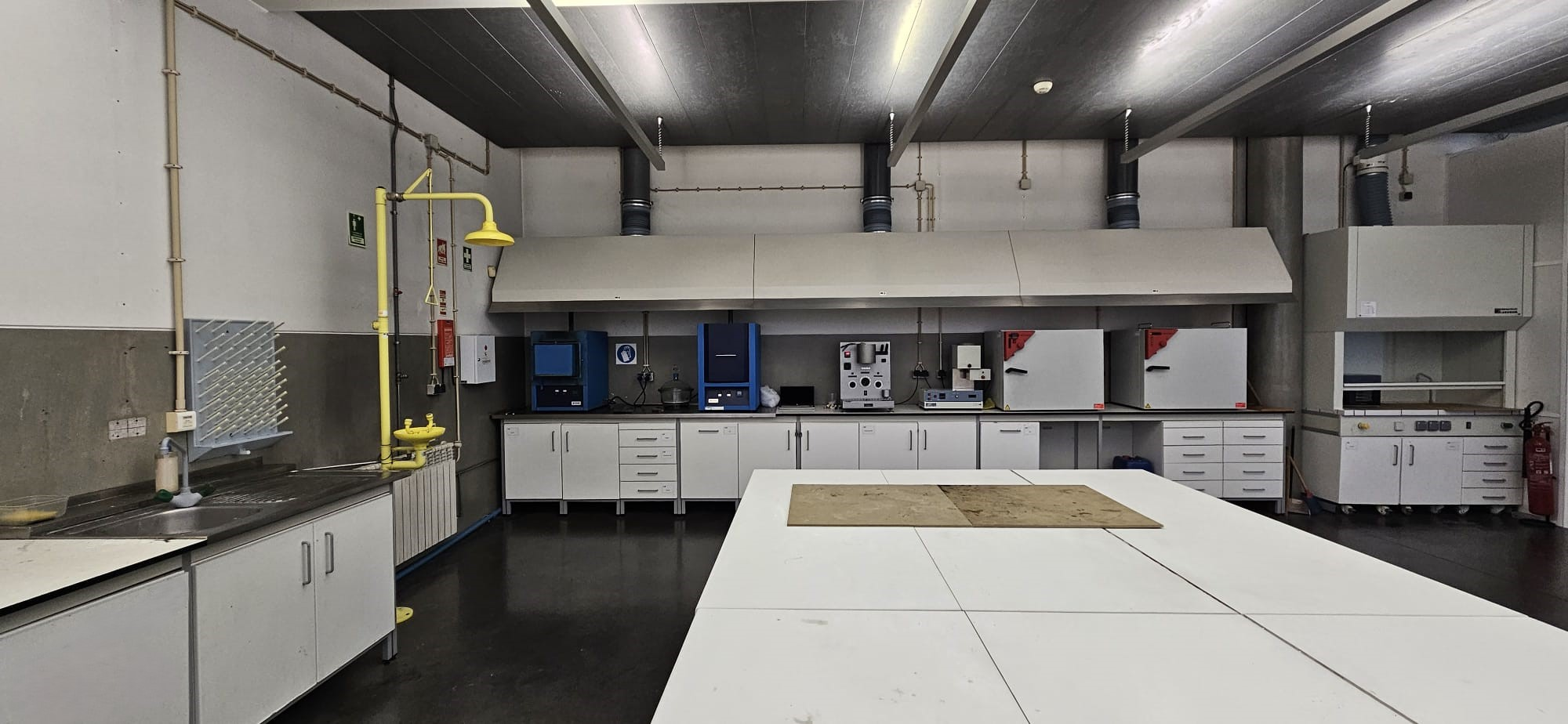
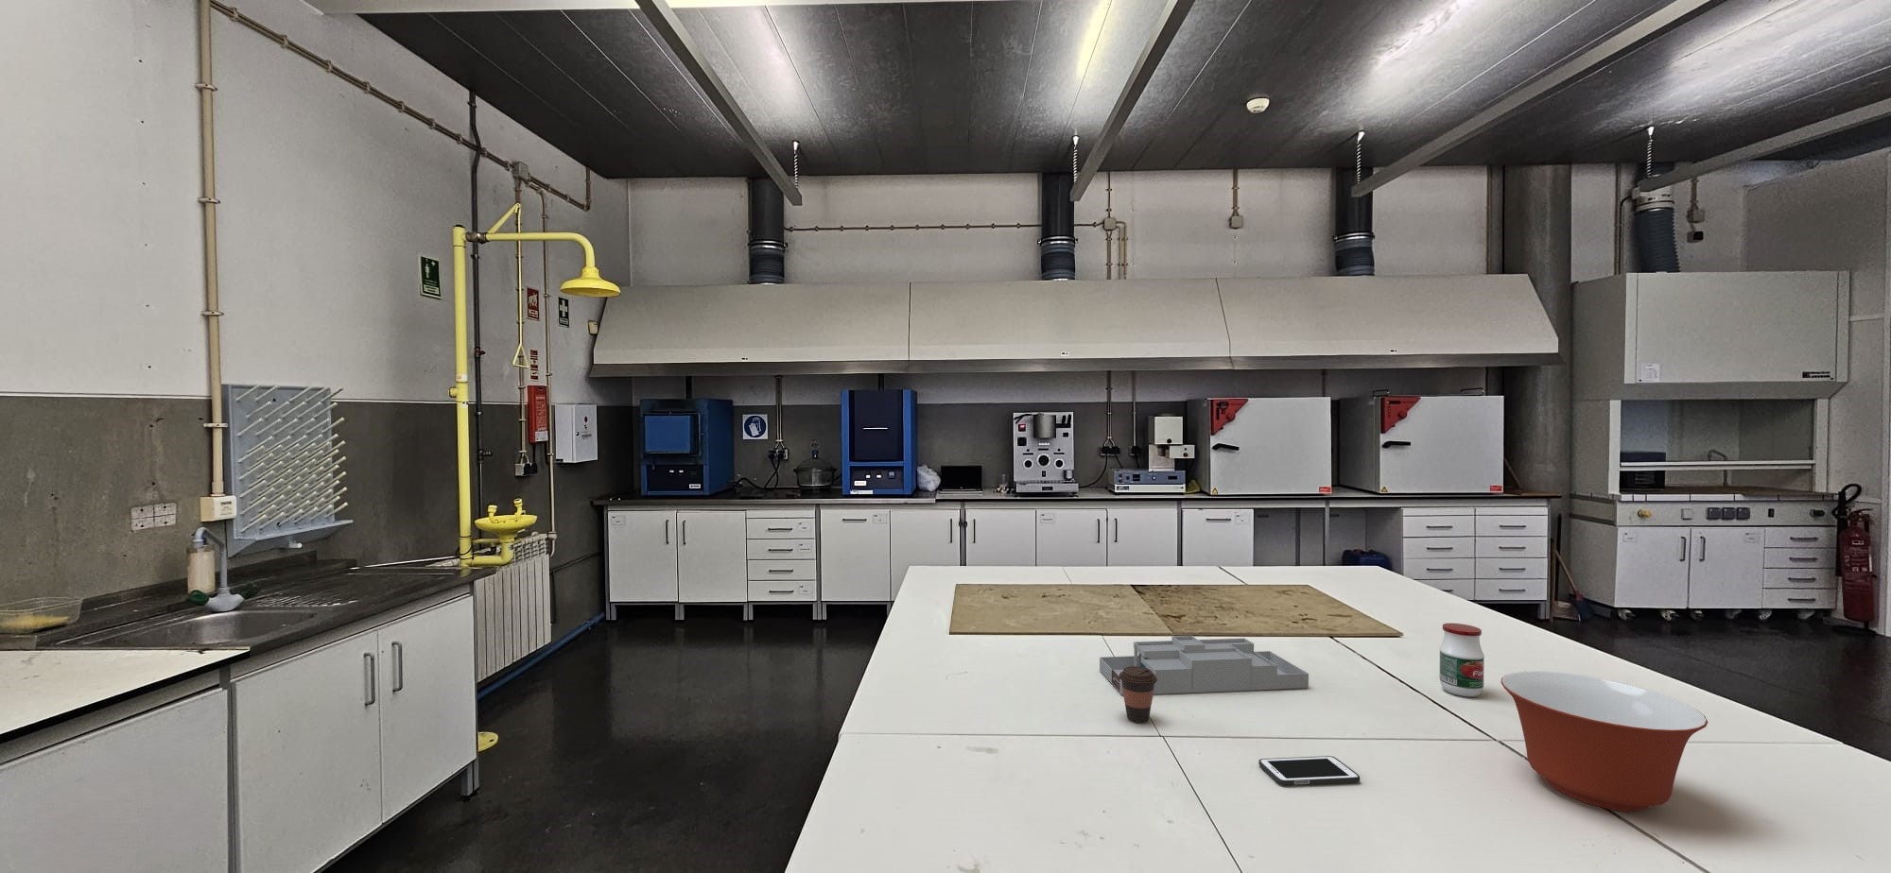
+ jar (1460, 660)
+ mixing bowl (1596, 744)
+ desk organizer (1200, 661)
+ cell phone (1307, 771)
+ coffee cup (1137, 695)
